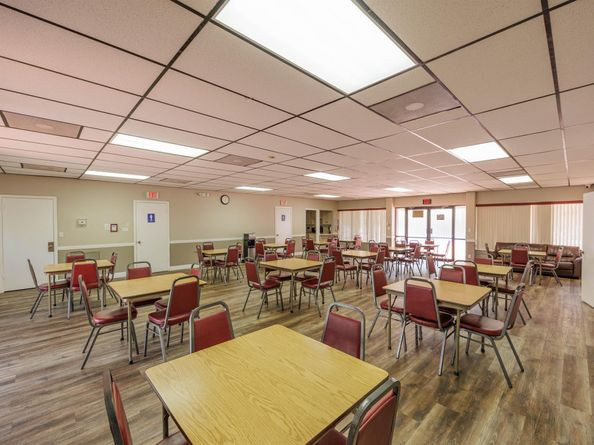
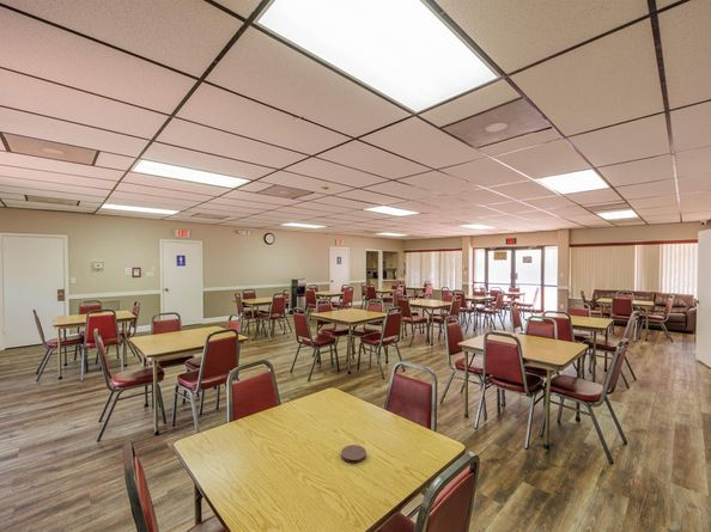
+ coaster (353, 453)
